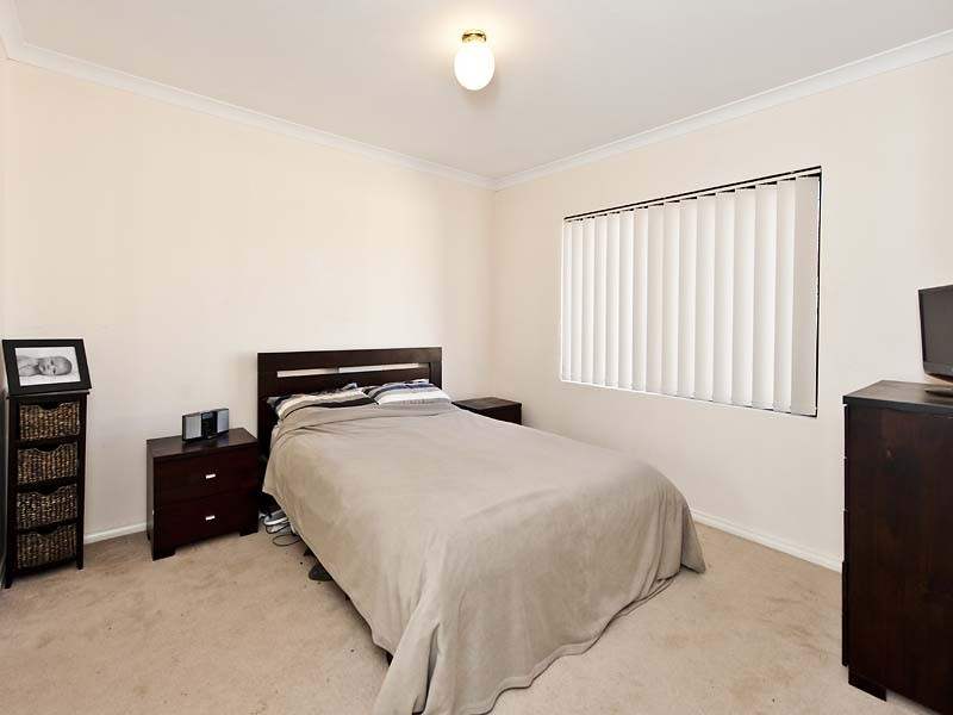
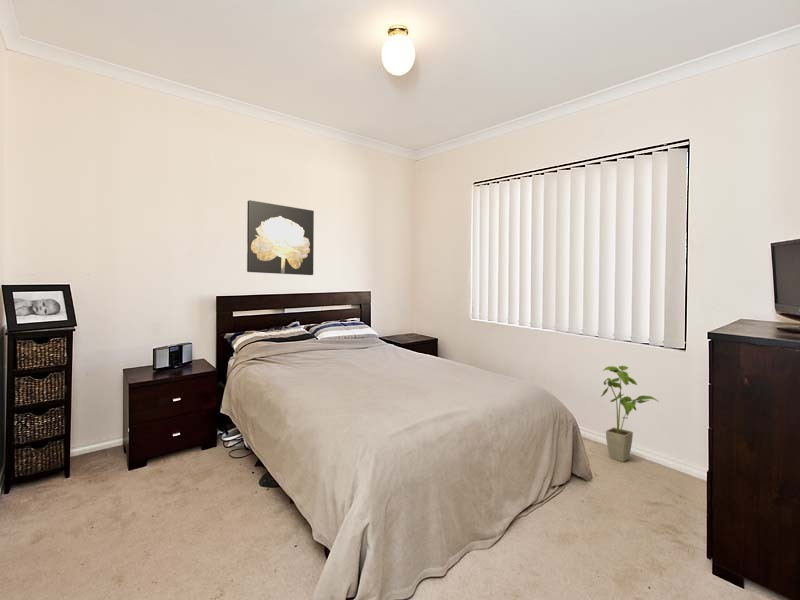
+ wall art (281, 239)
+ house plant (625, 414)
